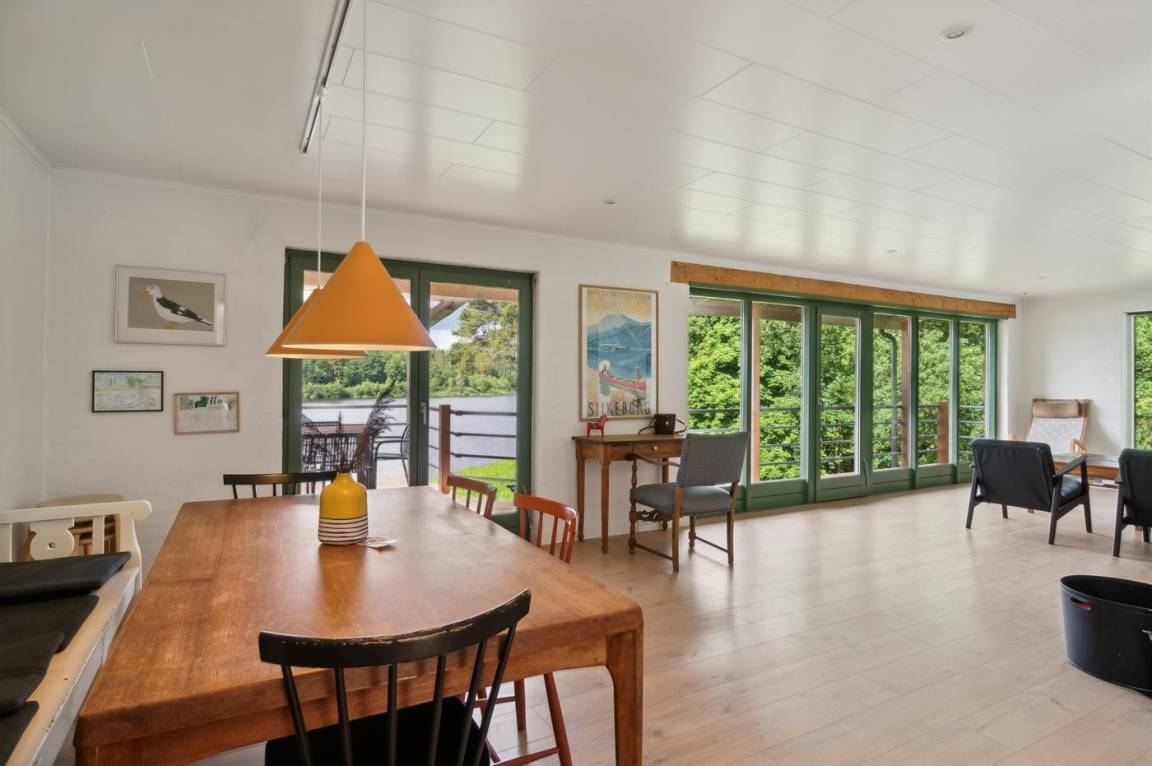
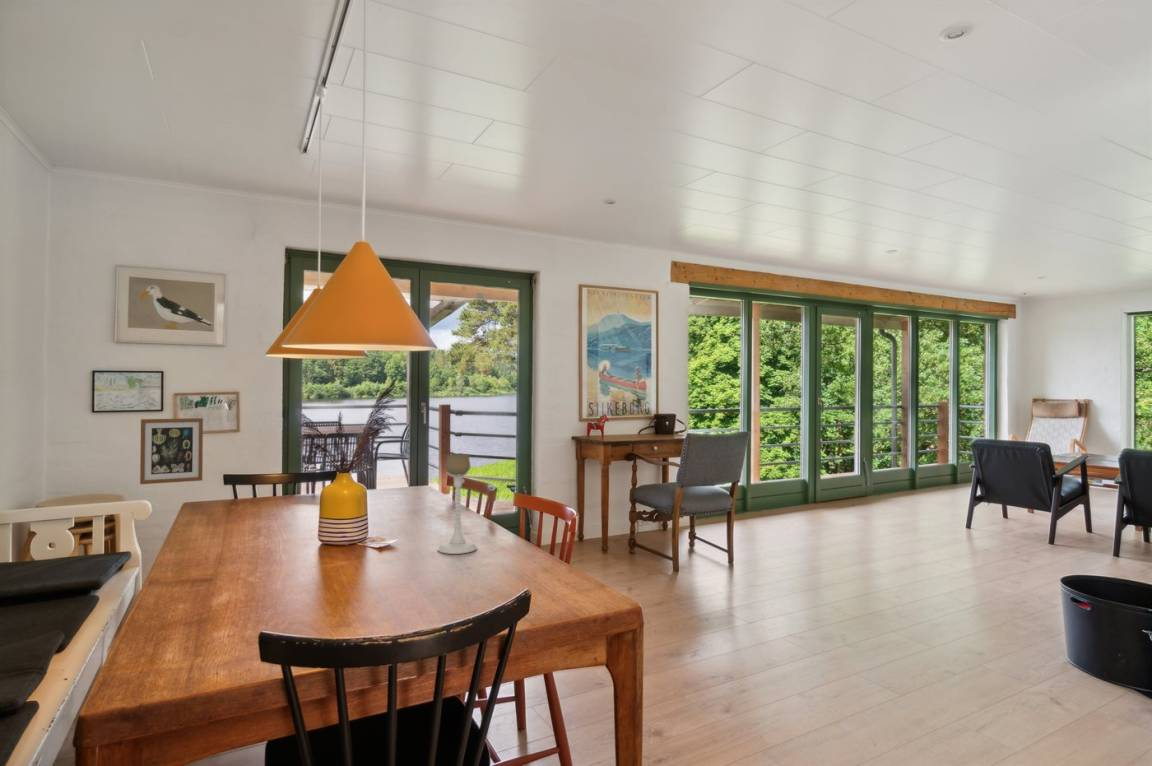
+ wall art (172, 450)
+ candle holder (457, 501)
